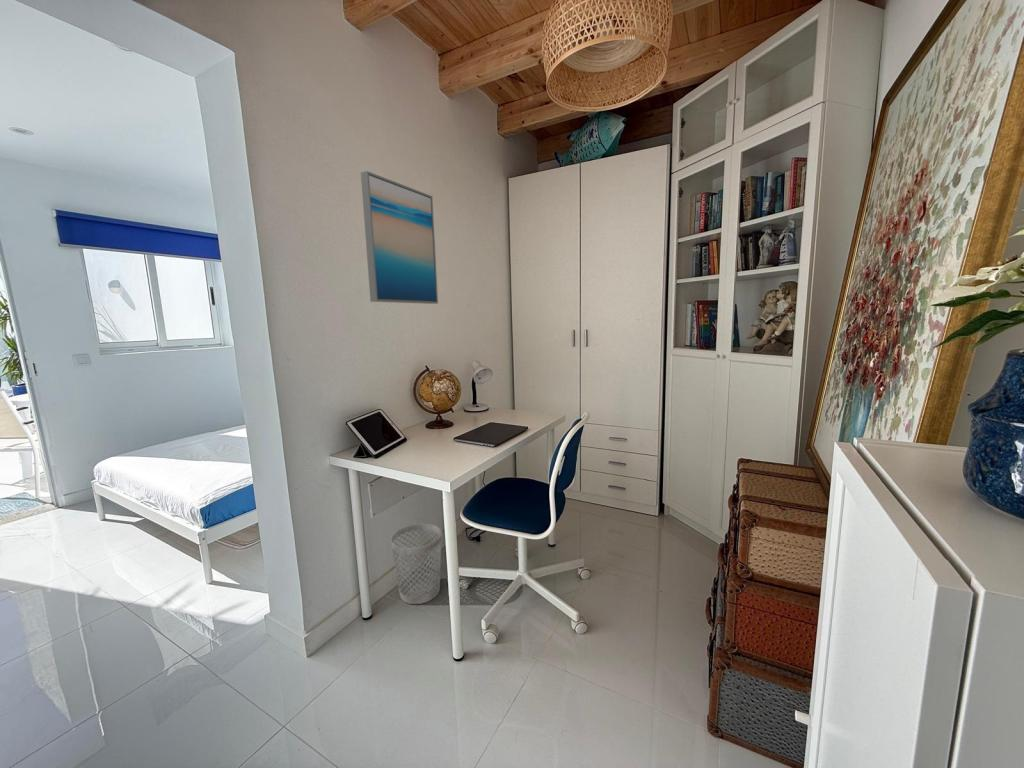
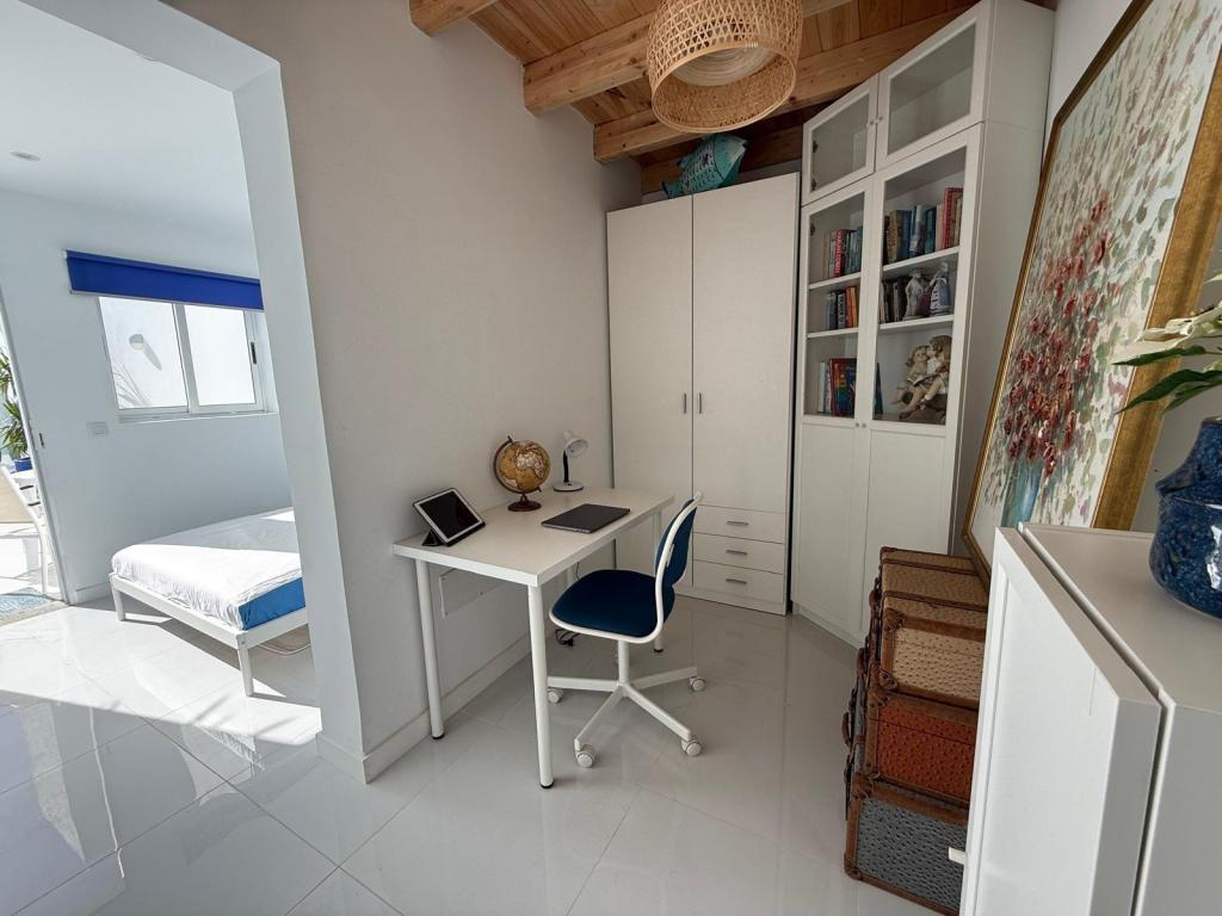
- wall art (403, 245)
- wastebasket (418, 563)
